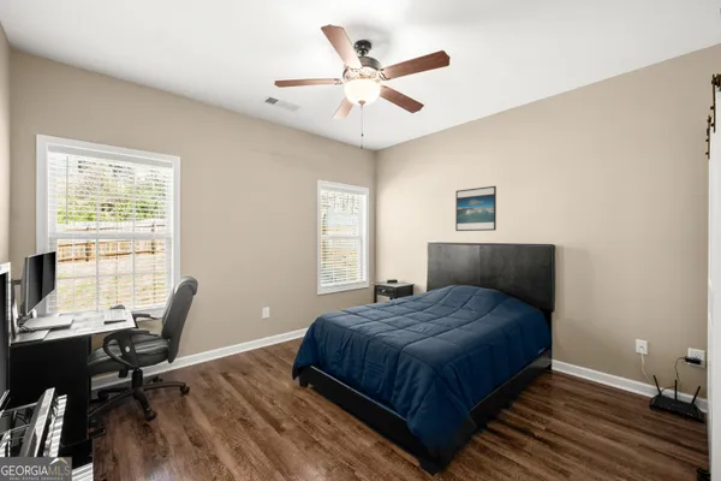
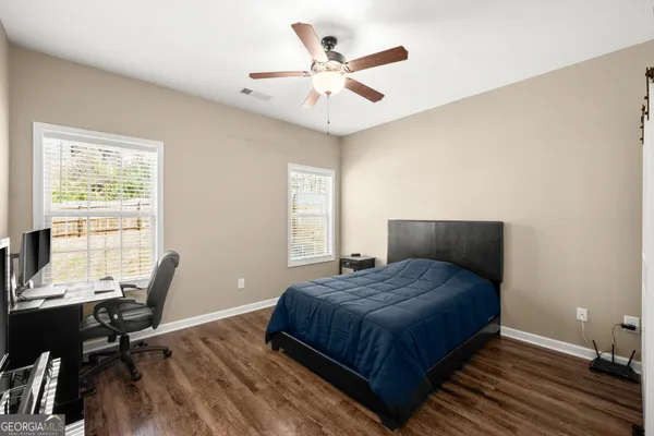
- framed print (475, 209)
